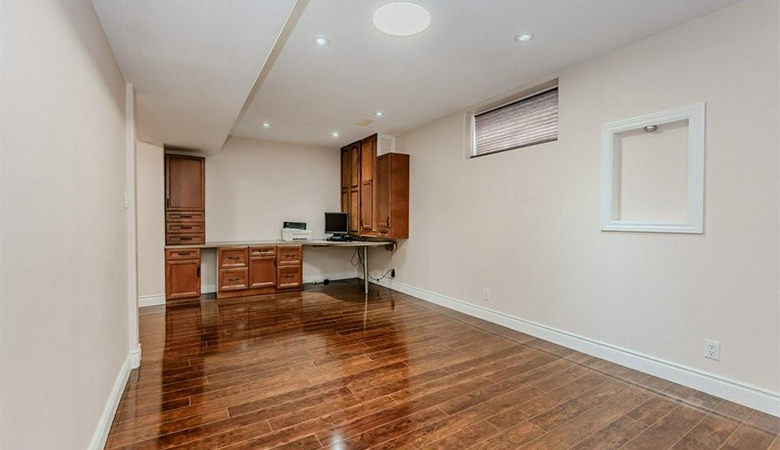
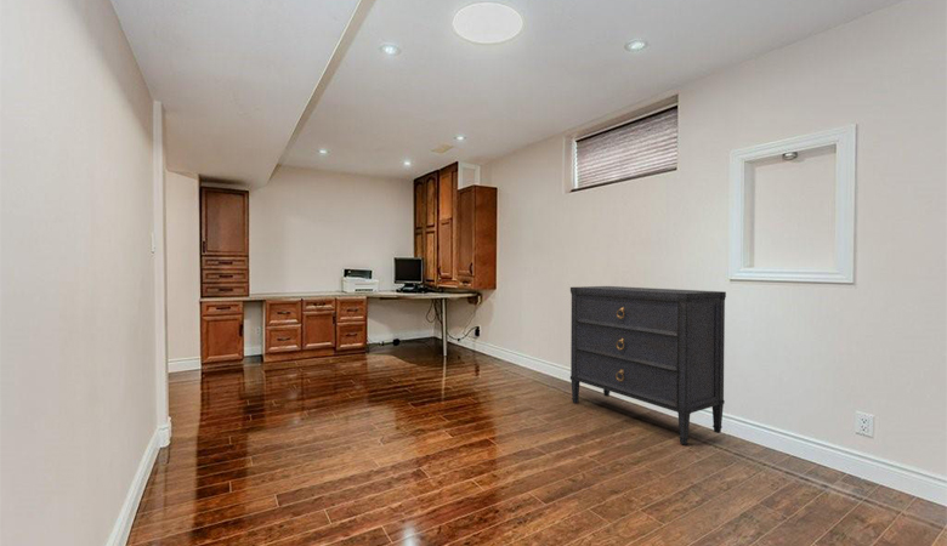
+ dresser (639, 352)
